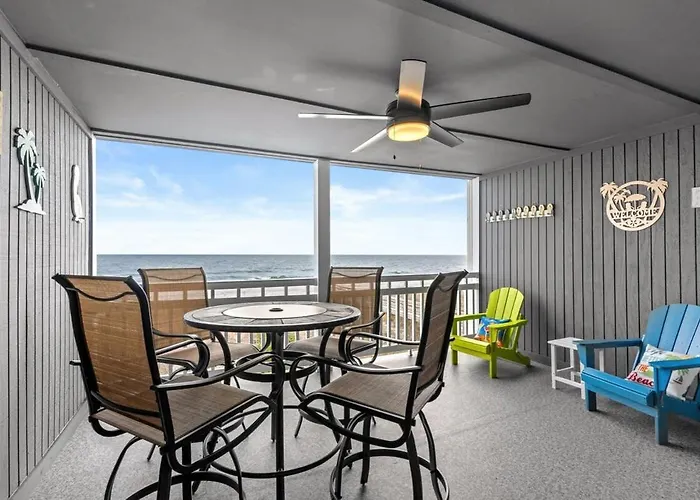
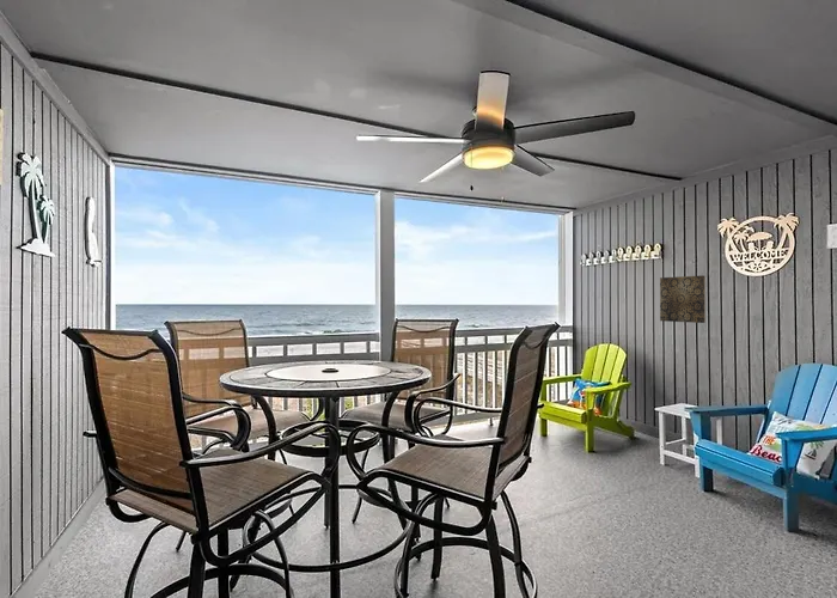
+ wall art (682, 299)
